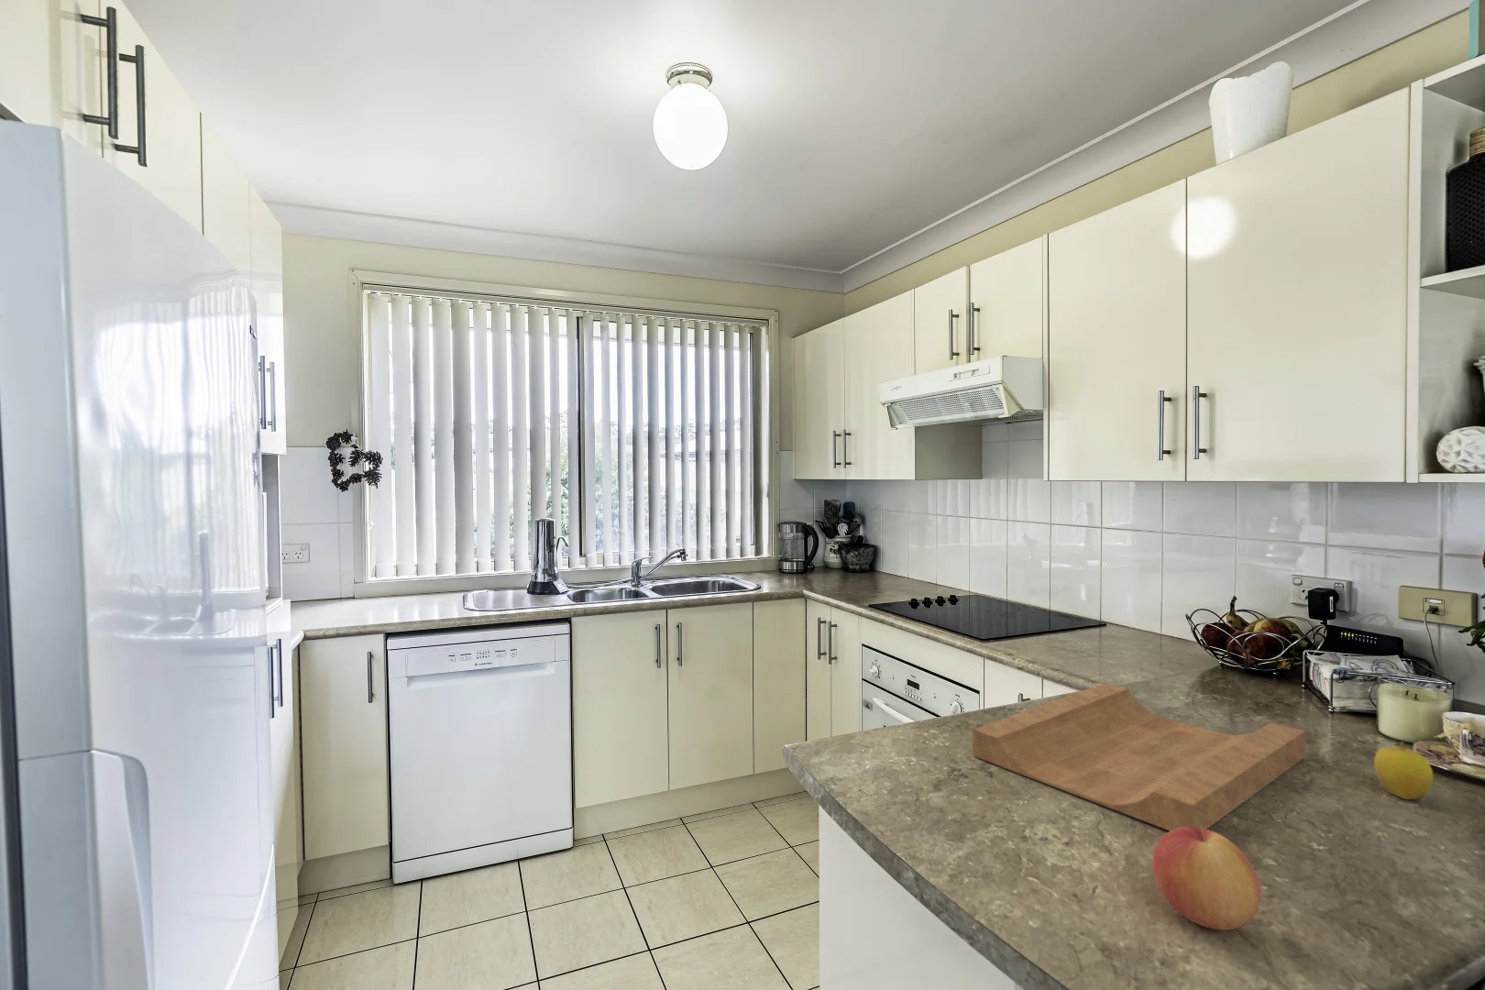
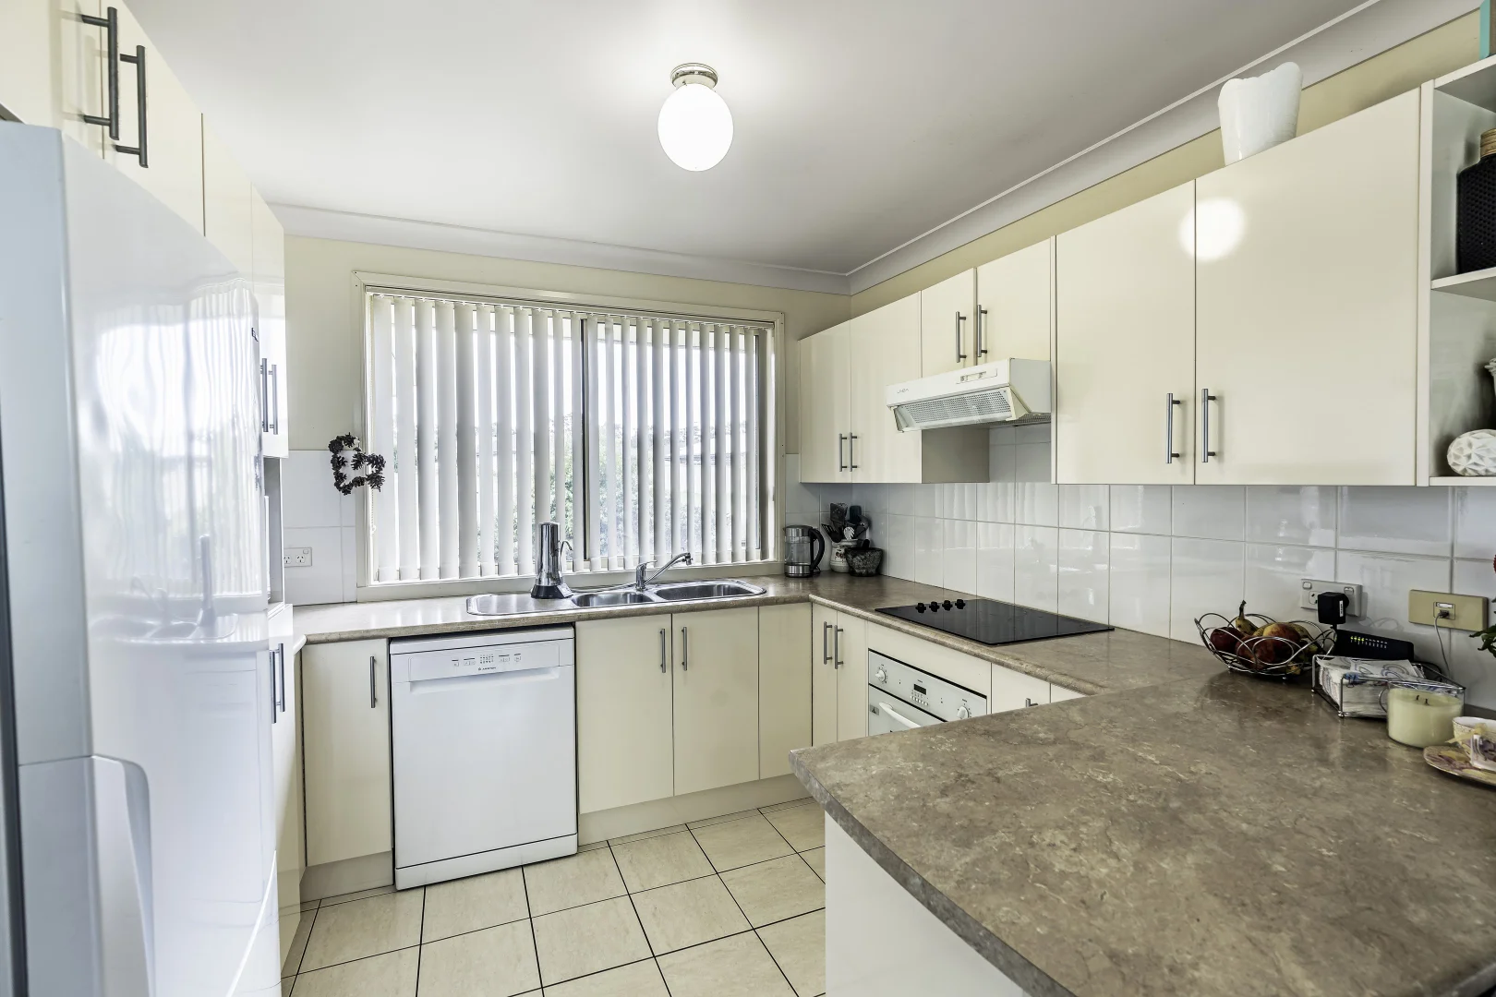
- cutting board (1138, 742)
- apple (1202, 872)
- apple (1402, 770)
